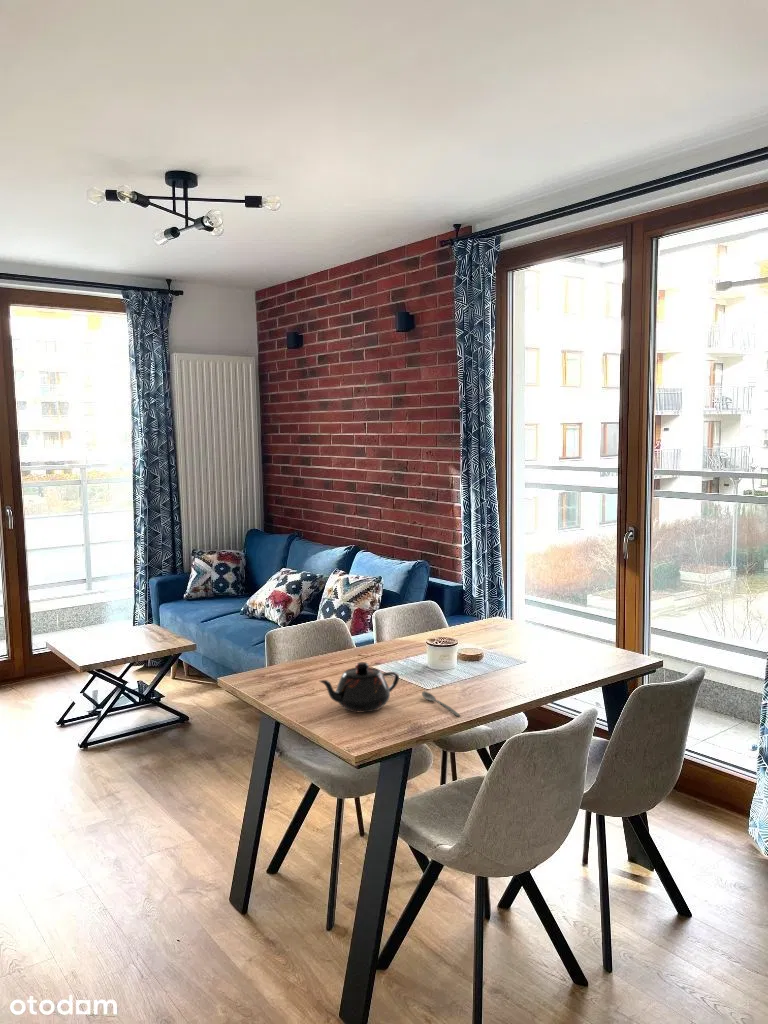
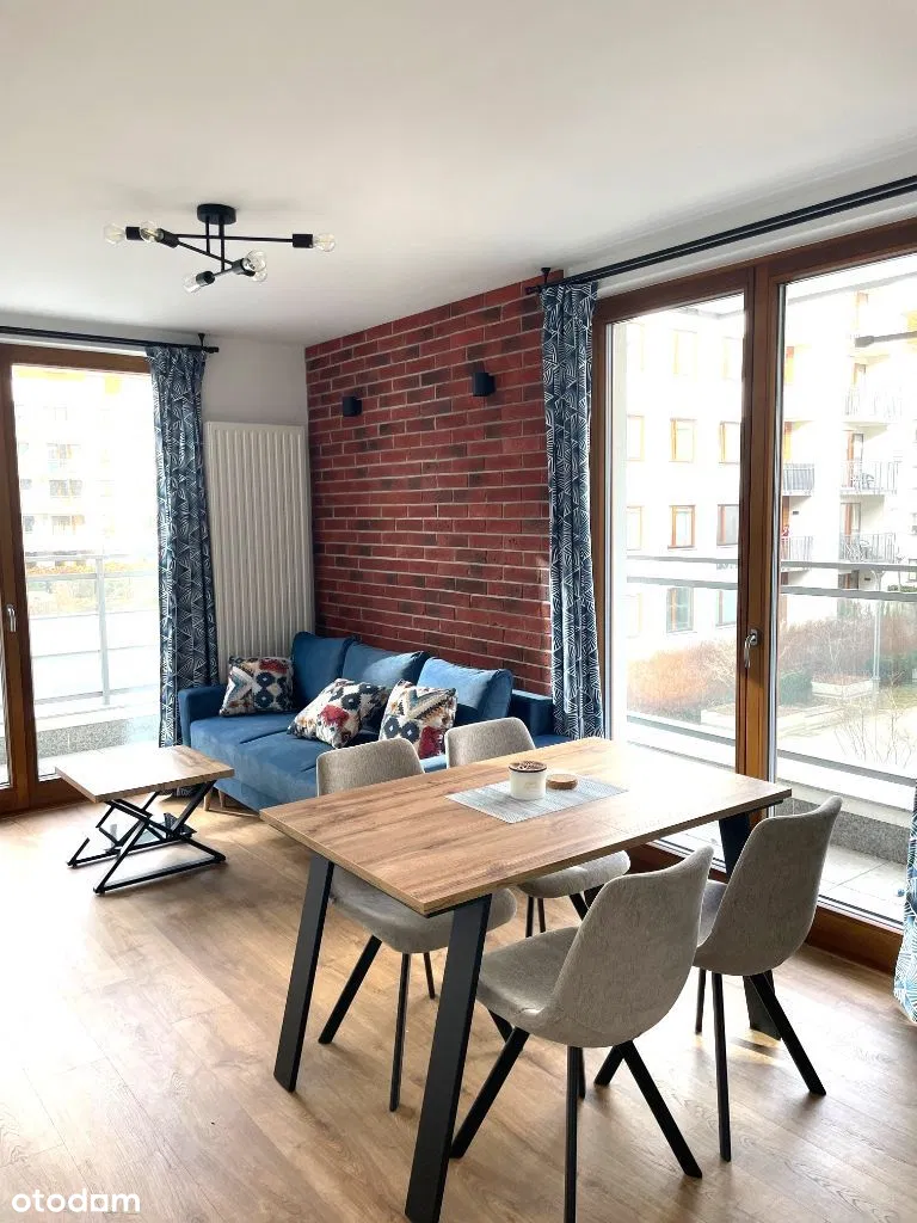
- spoon (440, 703)
- teapot (359, 685)
